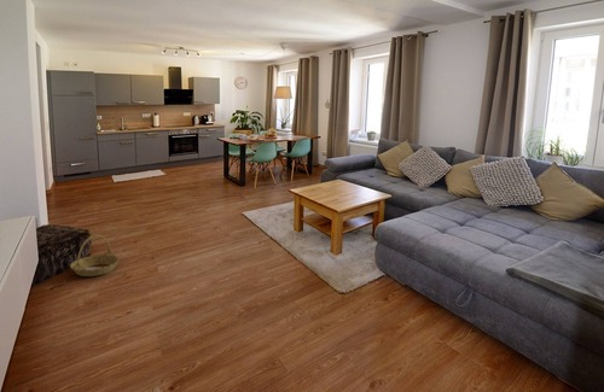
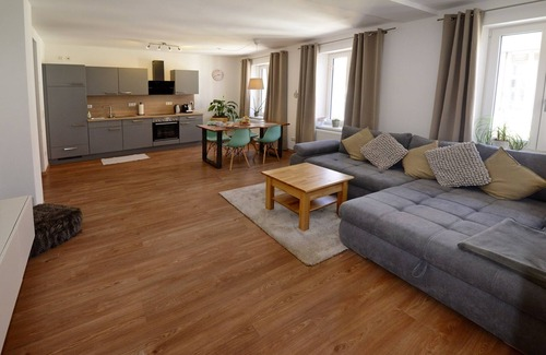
- basket (94, 256)
